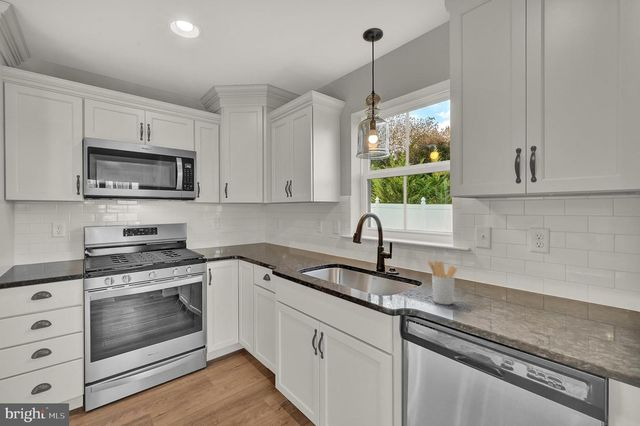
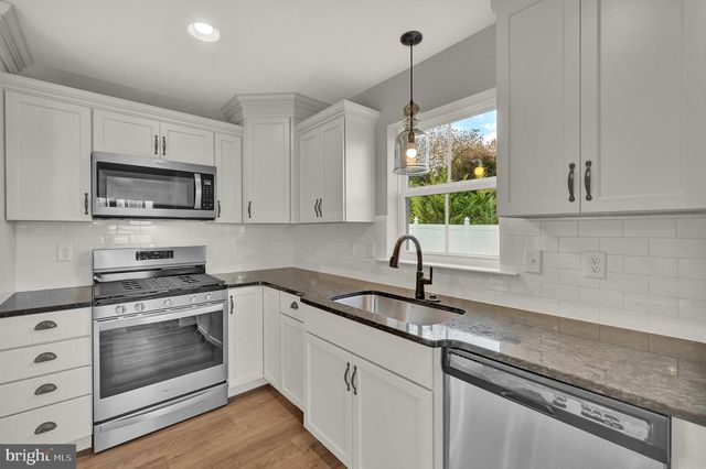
- utensil holder (440, 280)
